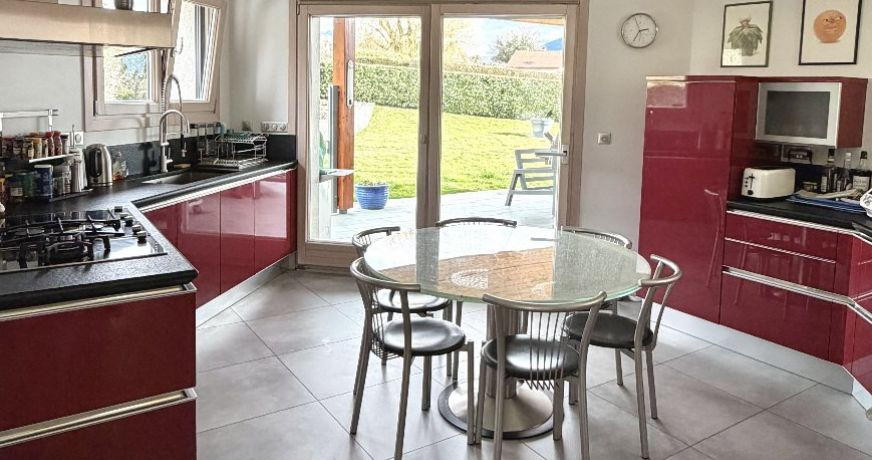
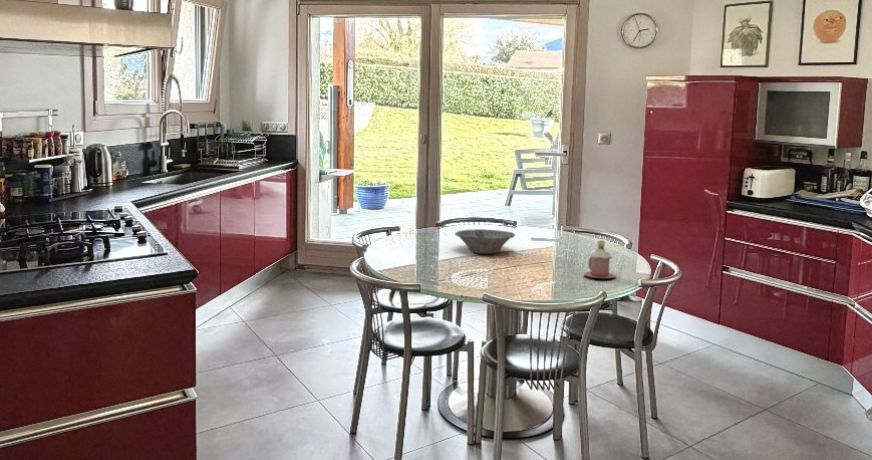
+ bowl (484, 242)
+ mug (600, 258)
